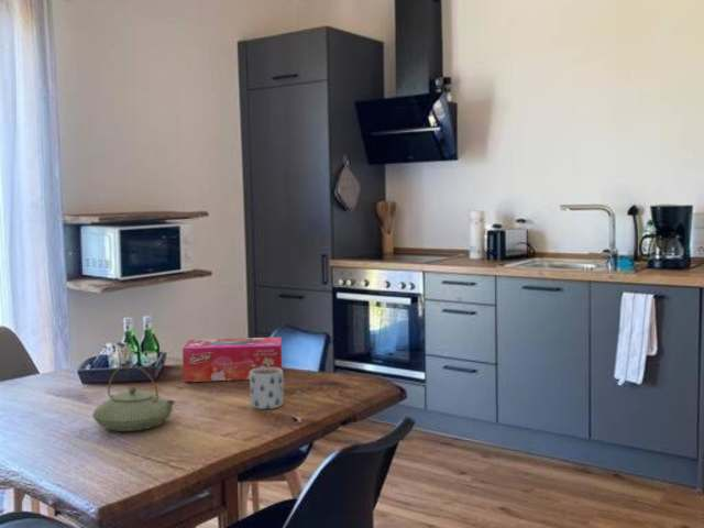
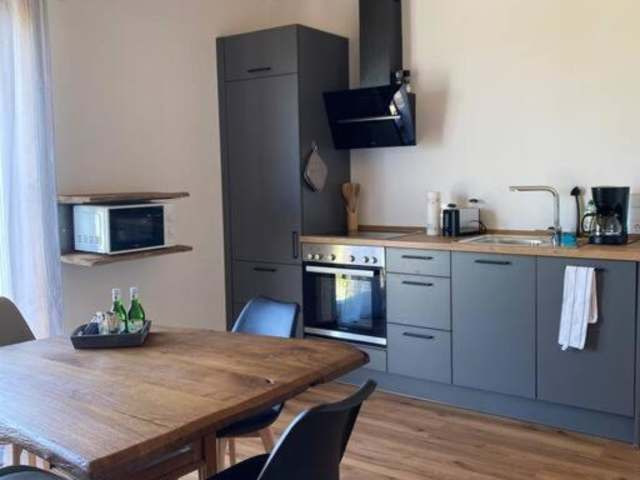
- mug (267, 386)
- teapot (136, 395)
- tissue box (234, 358)
